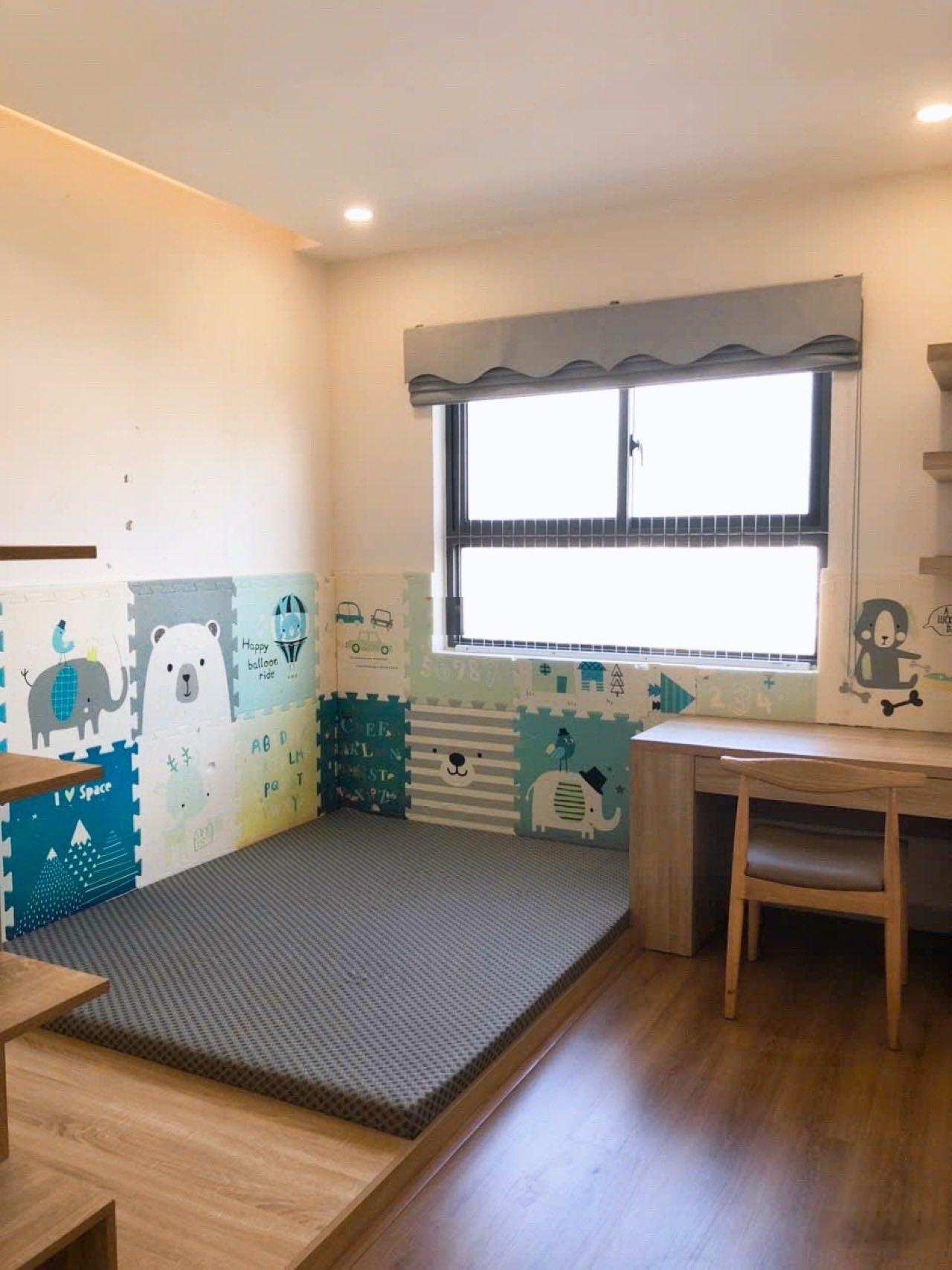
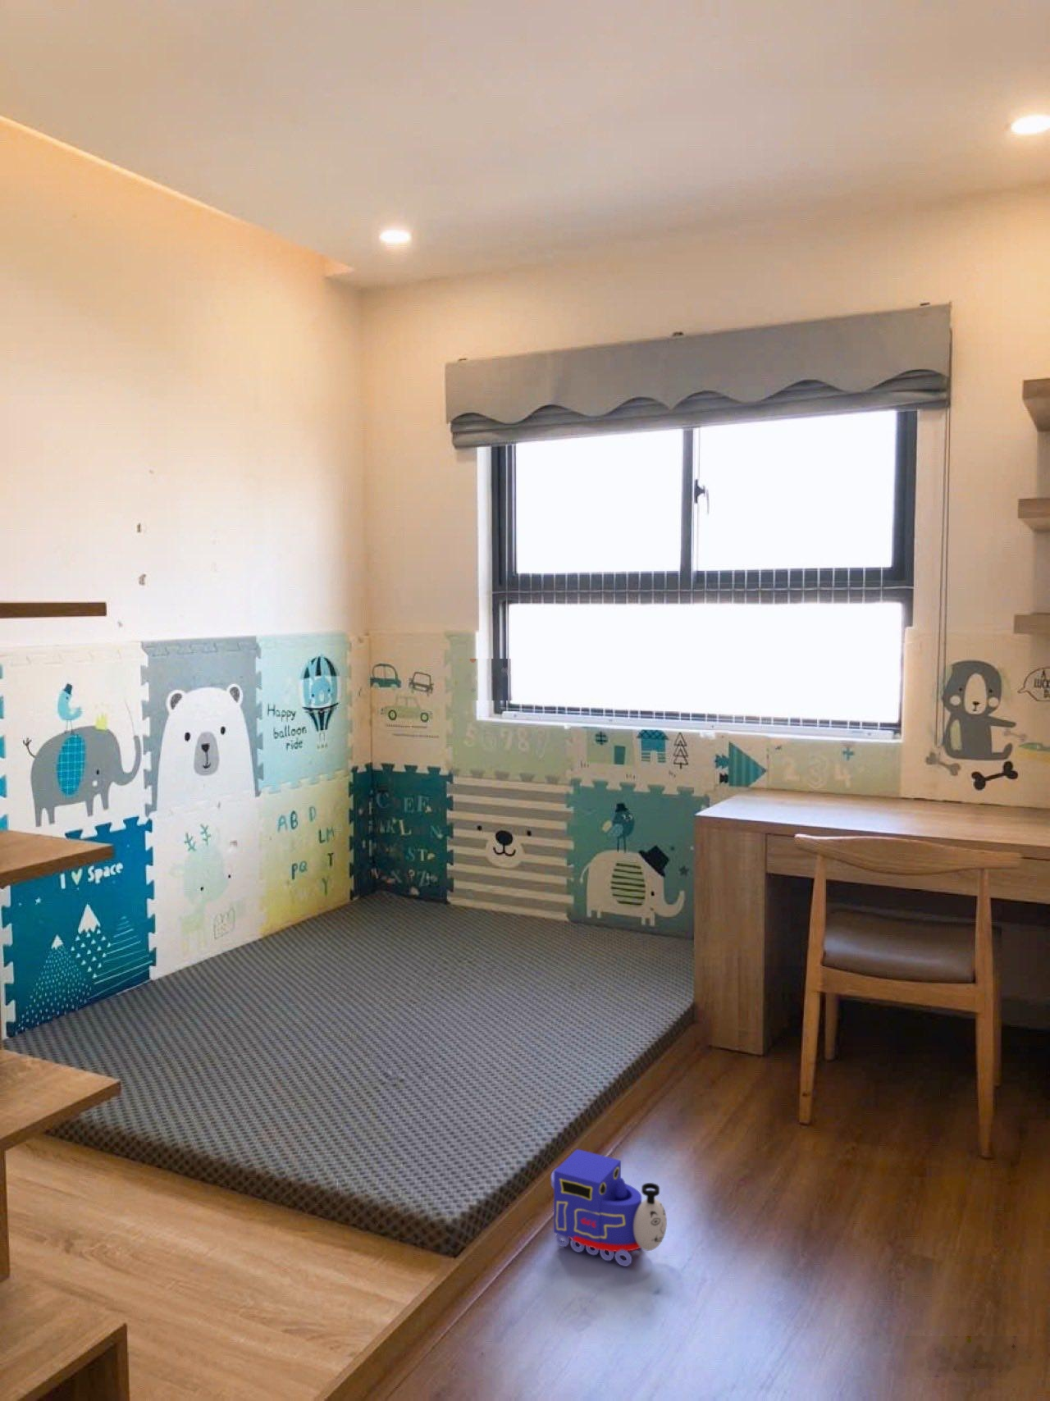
+ toy train (608, 1209)
